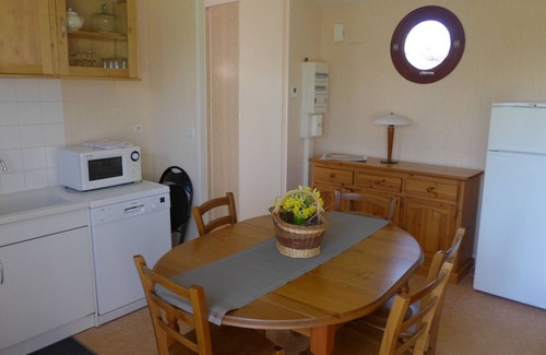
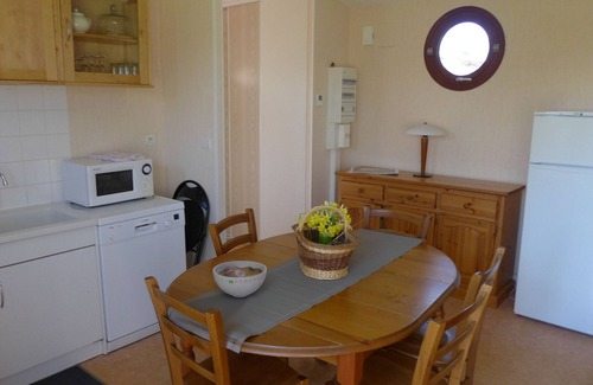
+ bowl (240, 281)
